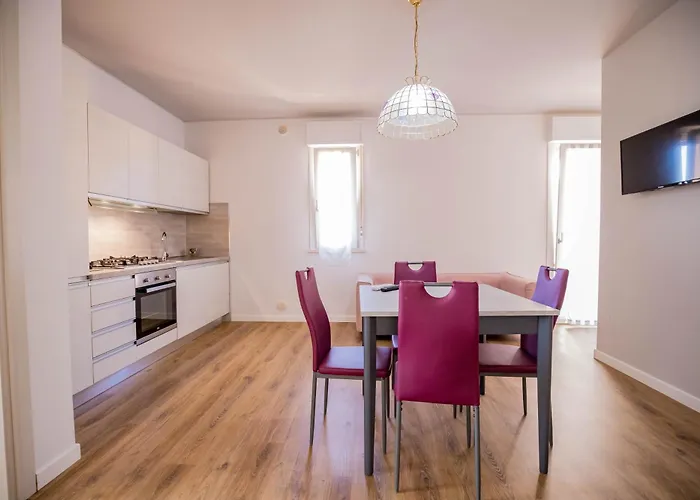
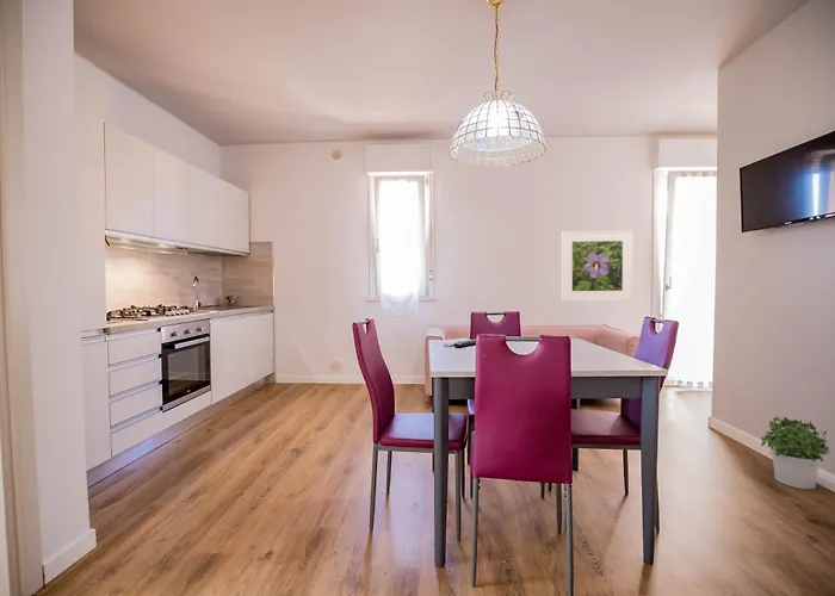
+ potted plant (791, 449)
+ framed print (596, 266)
